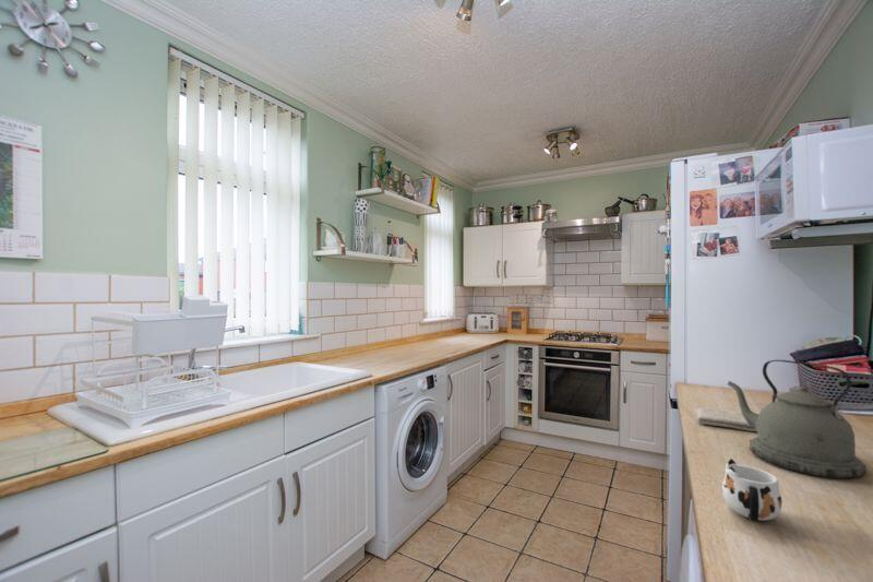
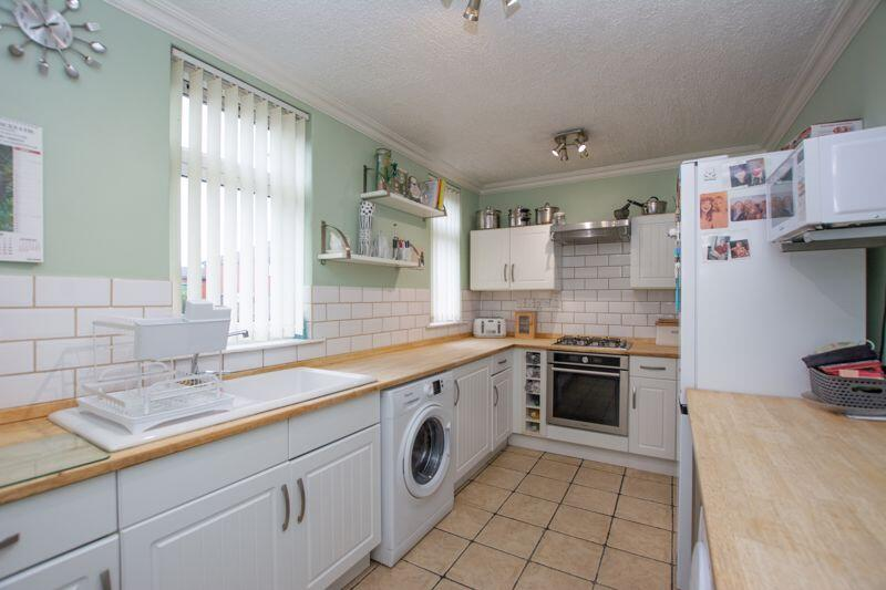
- mug (751, 492)
- kettle (794, 409)
- washcloth (728, 418)
